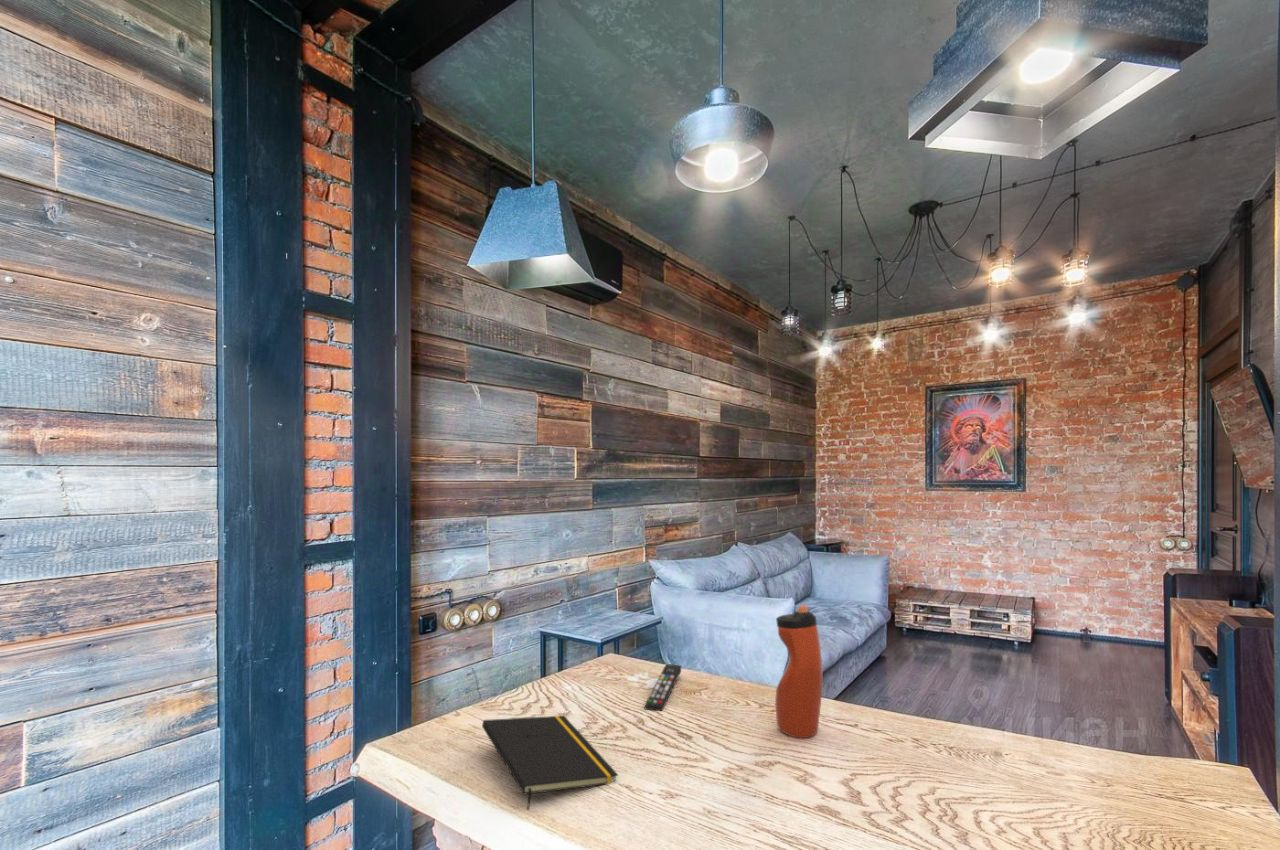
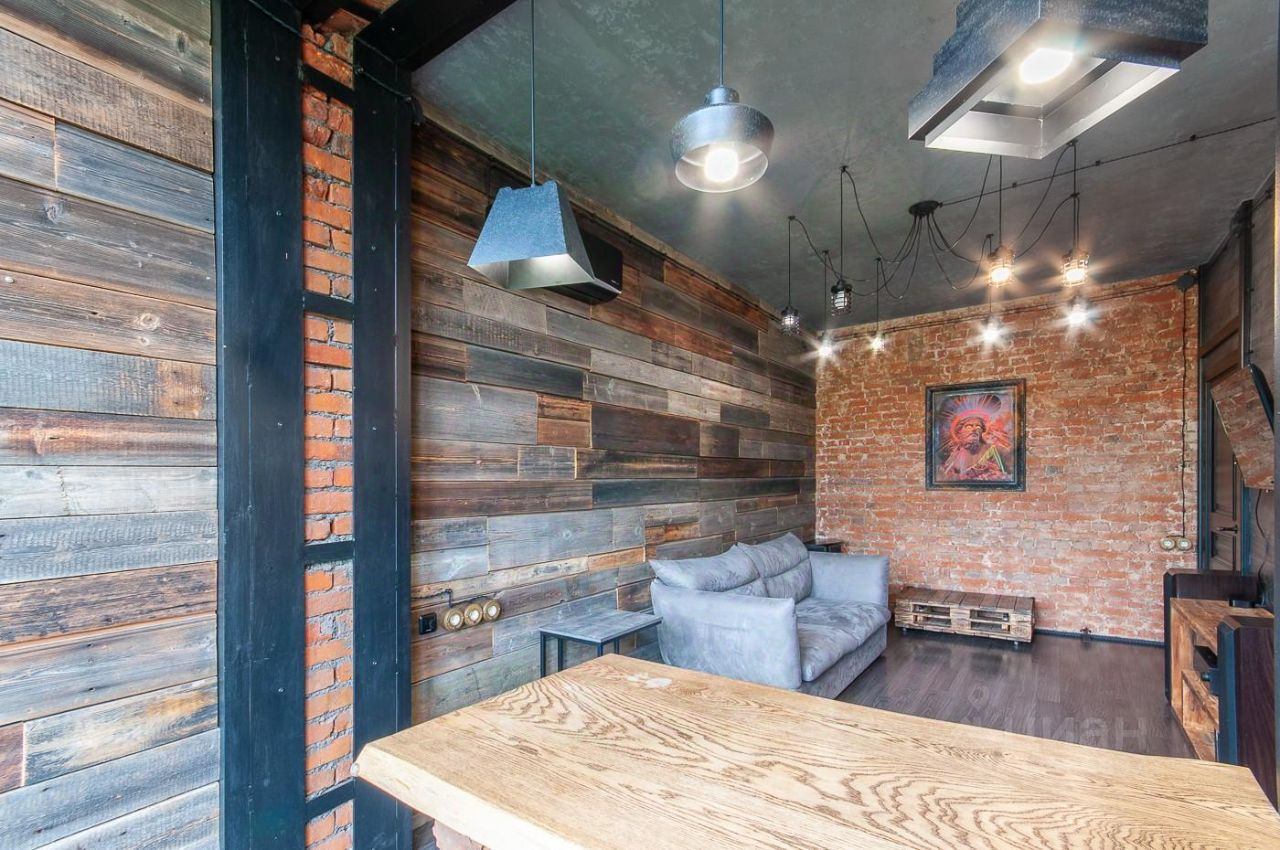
- water bottle (798, 666)
- remote control (664, 686)
- notepad (546, 749)
